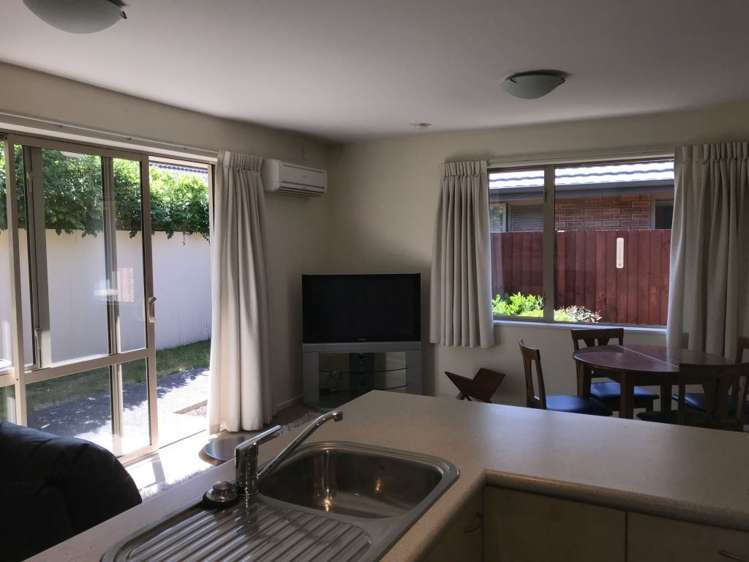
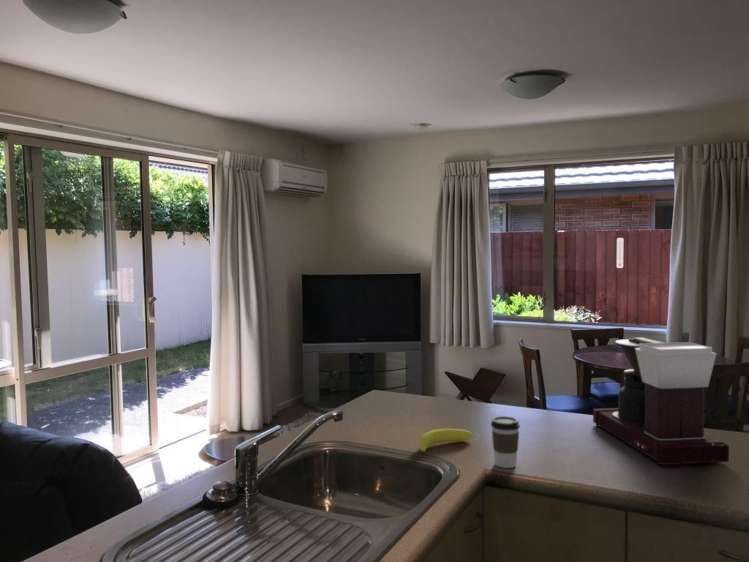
+ coffee maker (653, 391)
+ coffee cup (505, 441)
+ banana (446, 438)
